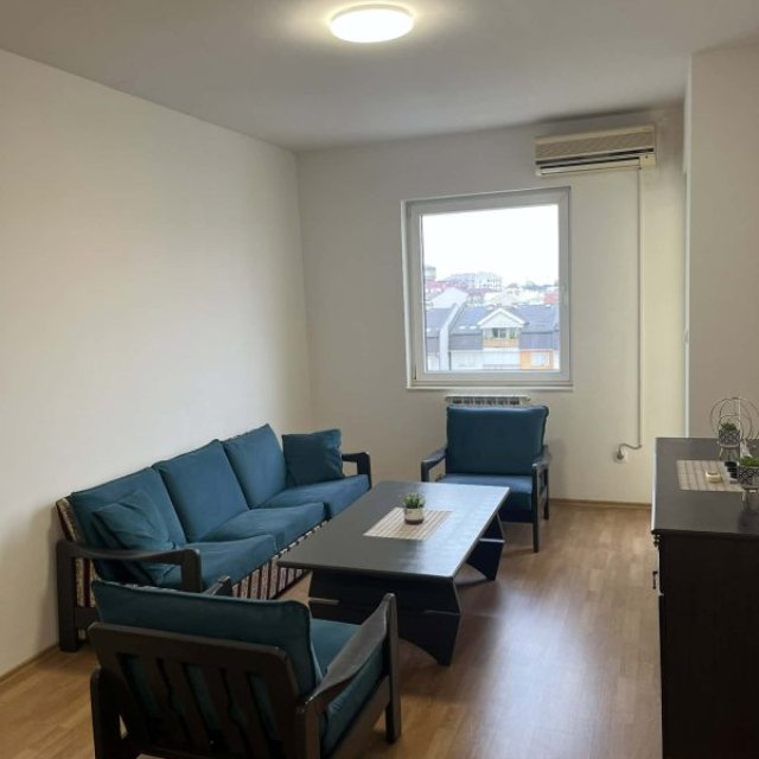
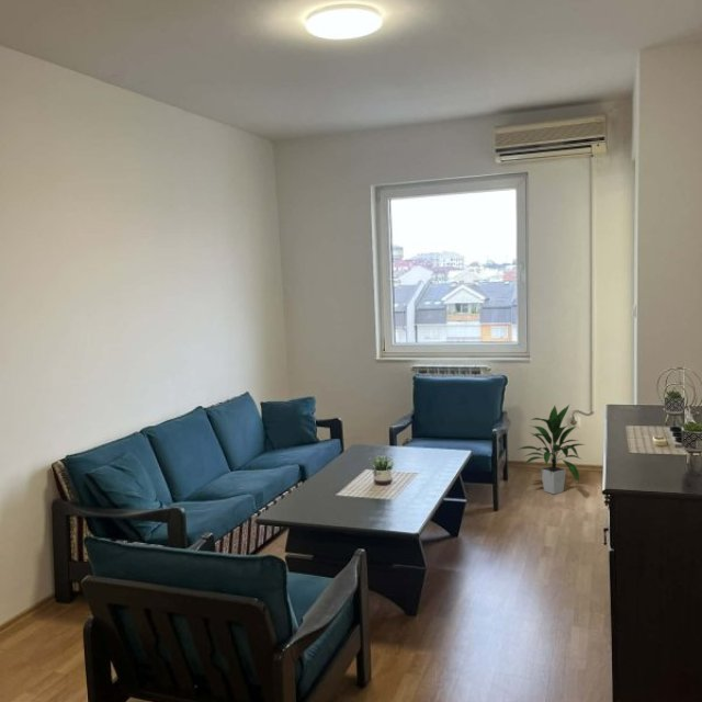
+ indoor plant (554, 450)
